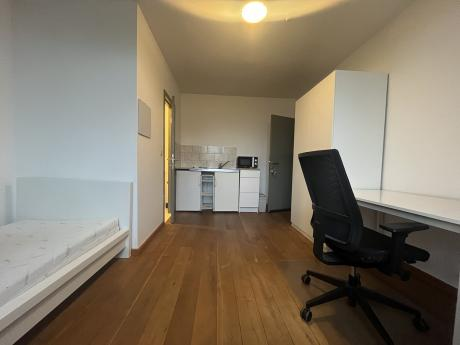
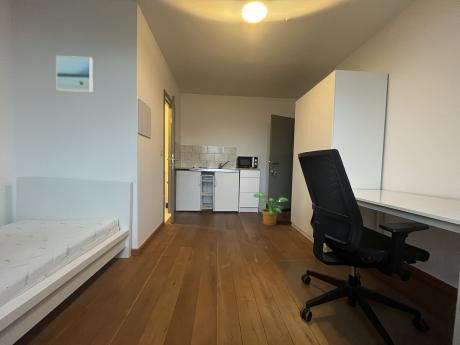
+ potted plant (270, 208)
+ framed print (74, 74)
